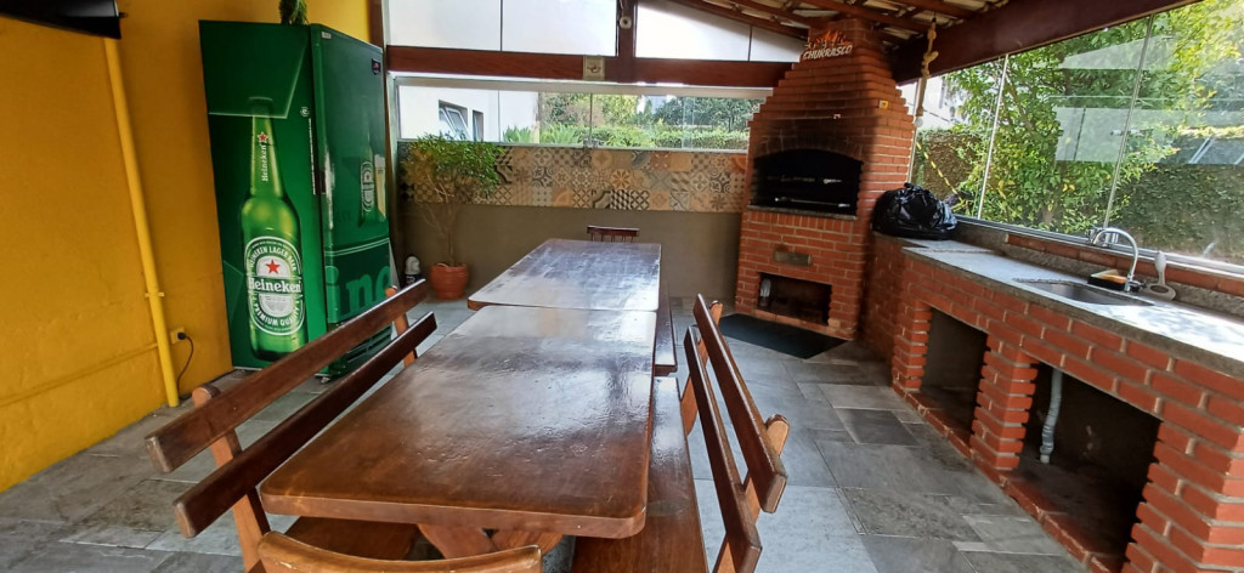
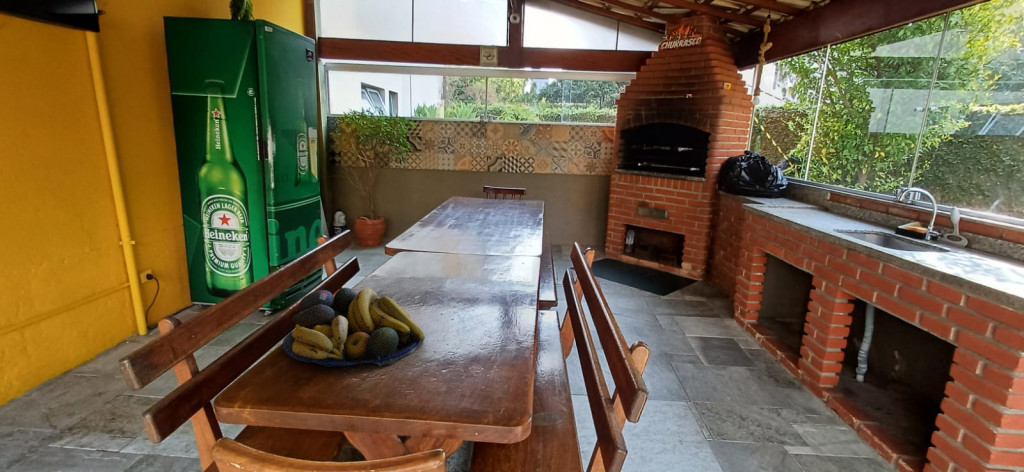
+ fruit bowl (355, 316)
